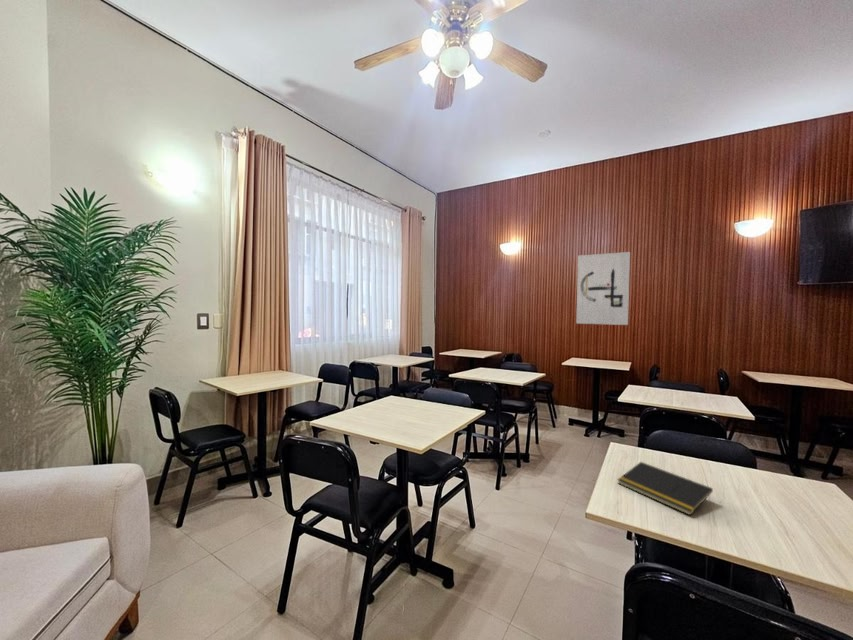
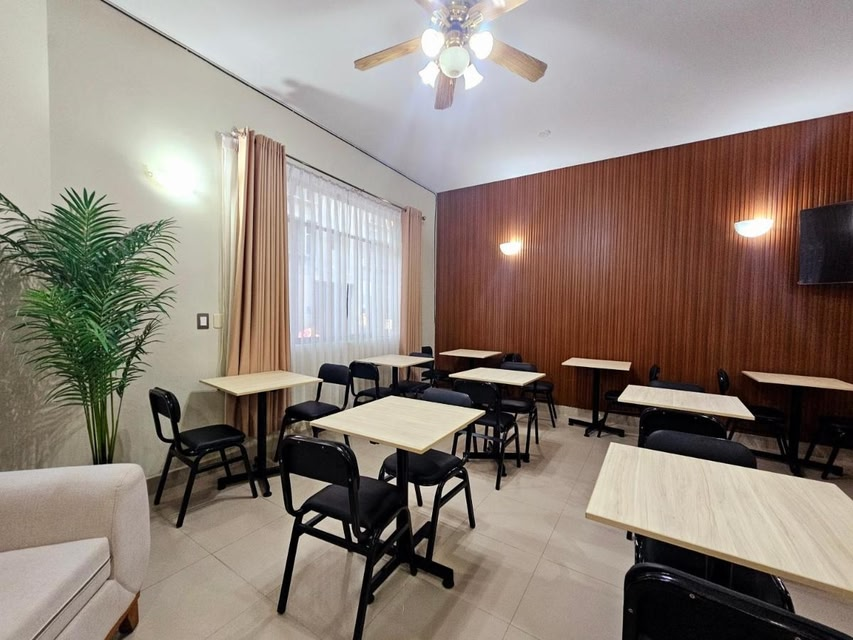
- wall art (602, 289)
- notepad (662, 485)
